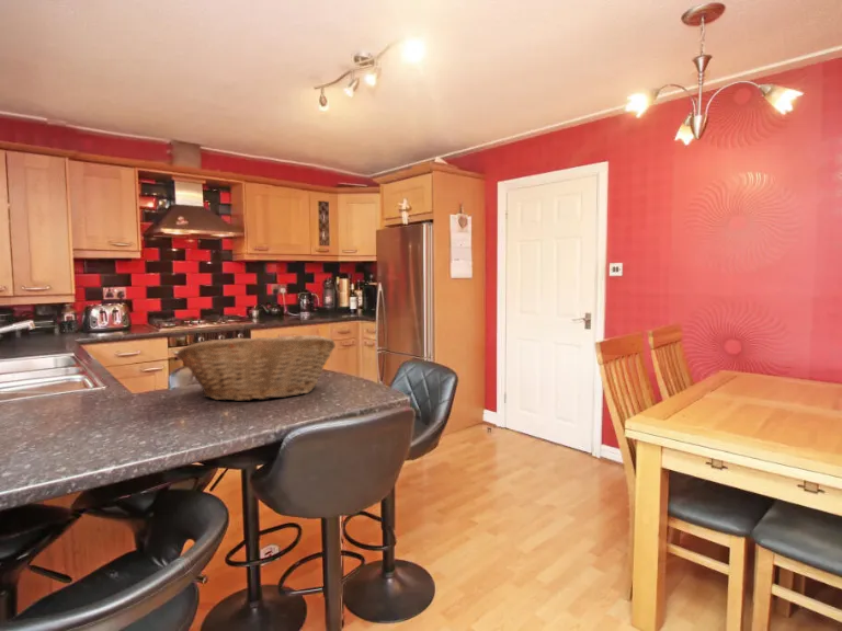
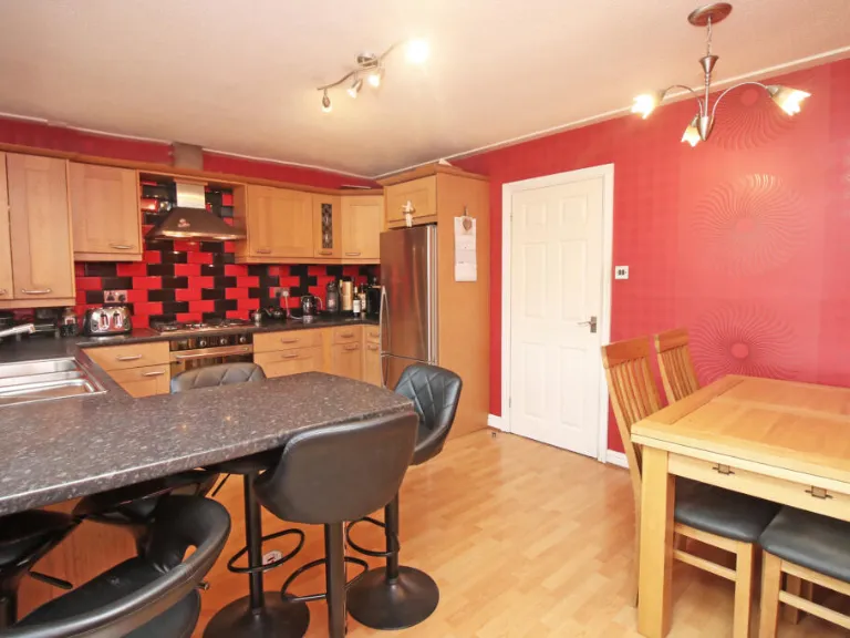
- fruit basket (260, 362)
